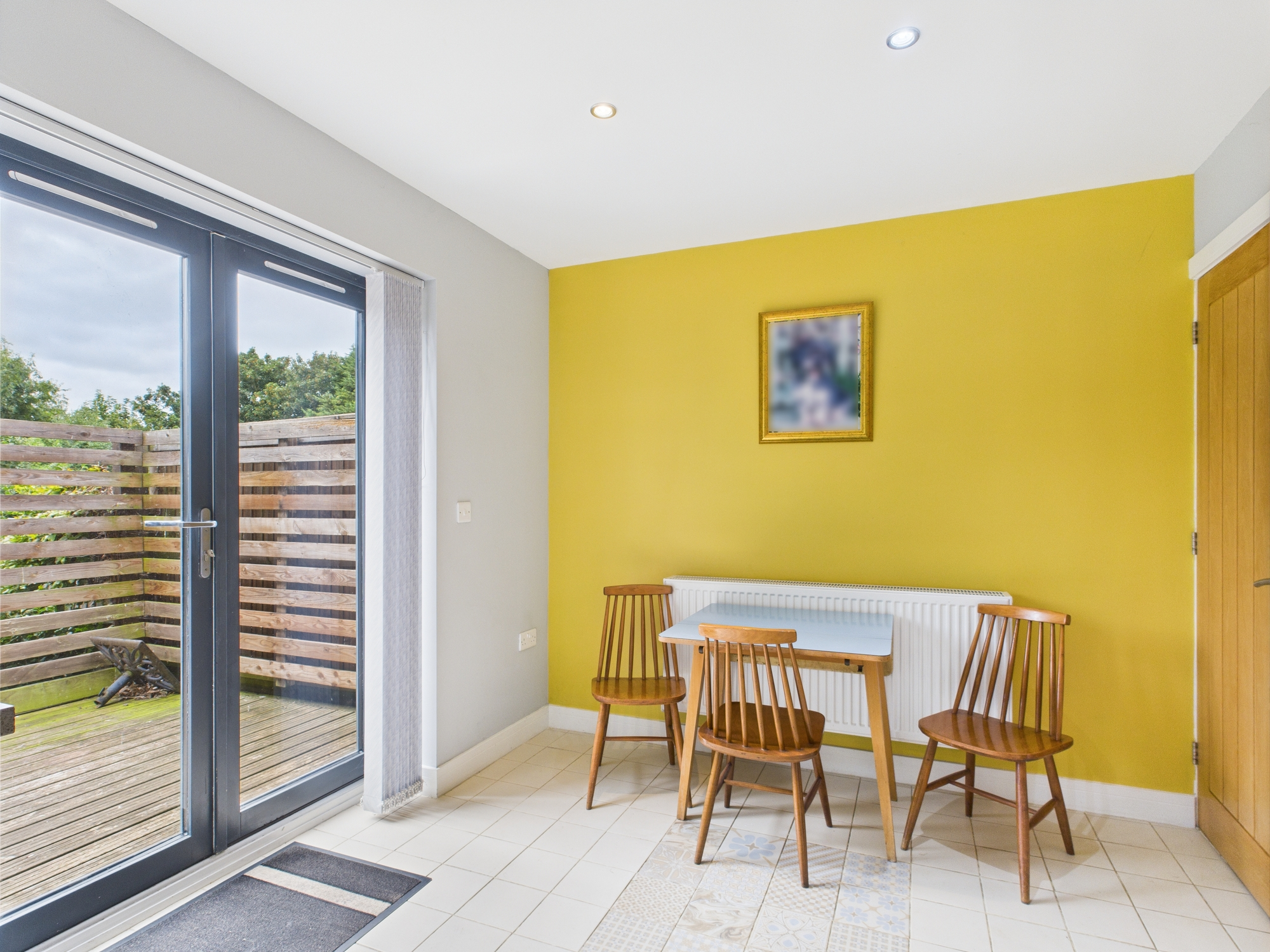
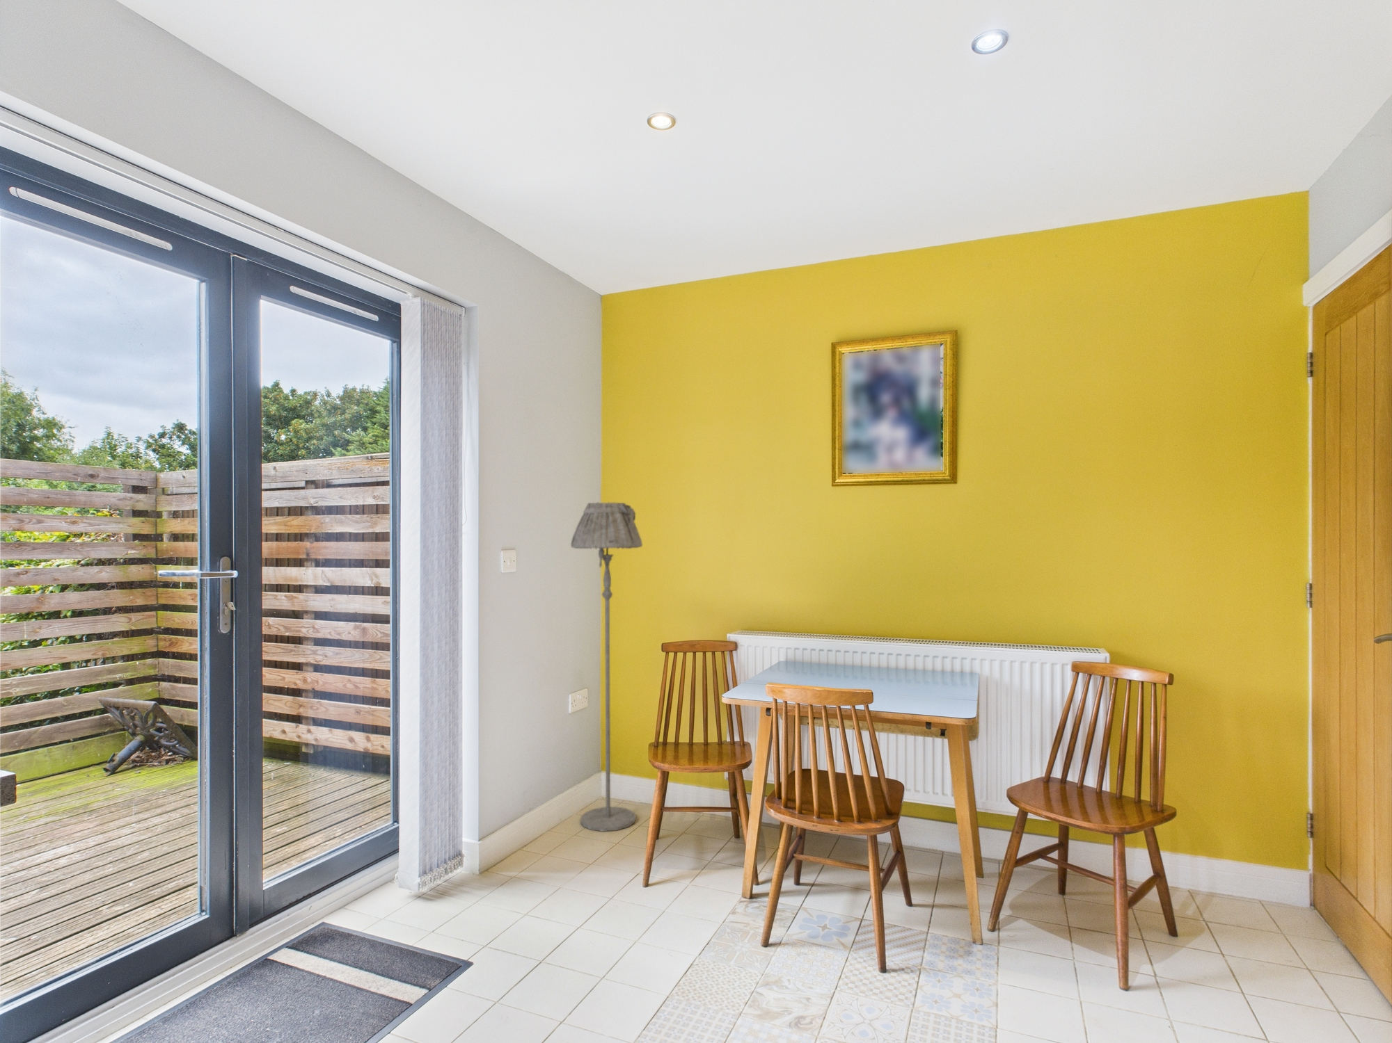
+ floor lamp (607, 662)
